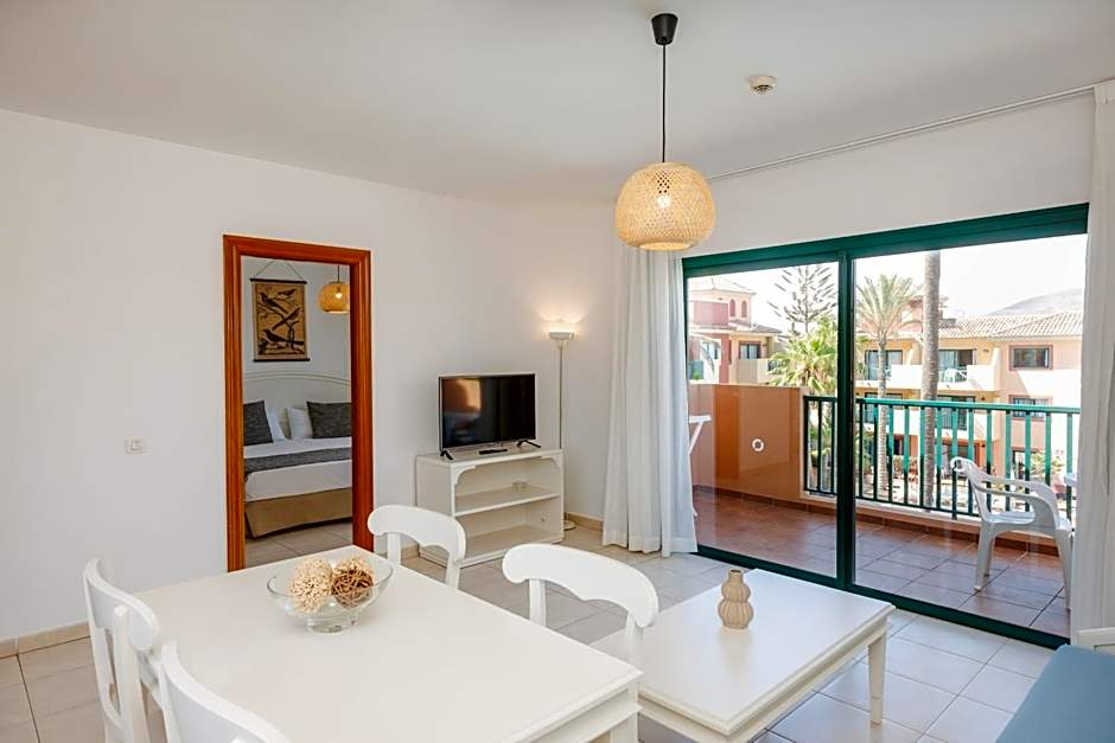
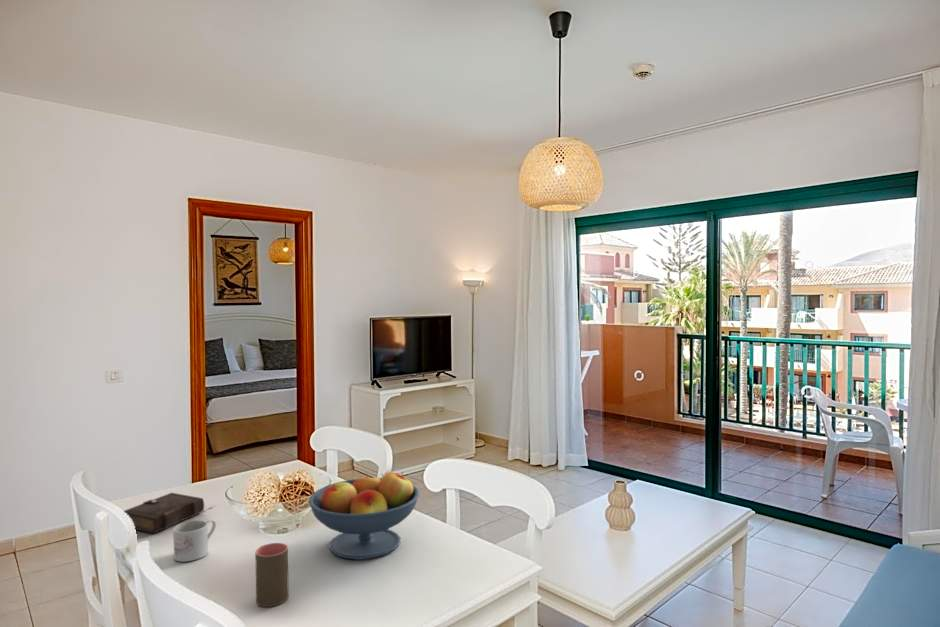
+ cup (272, 574)
+ fruit bowl (365, 510)
+ book (172, 507)
+ mug (196, 538)
